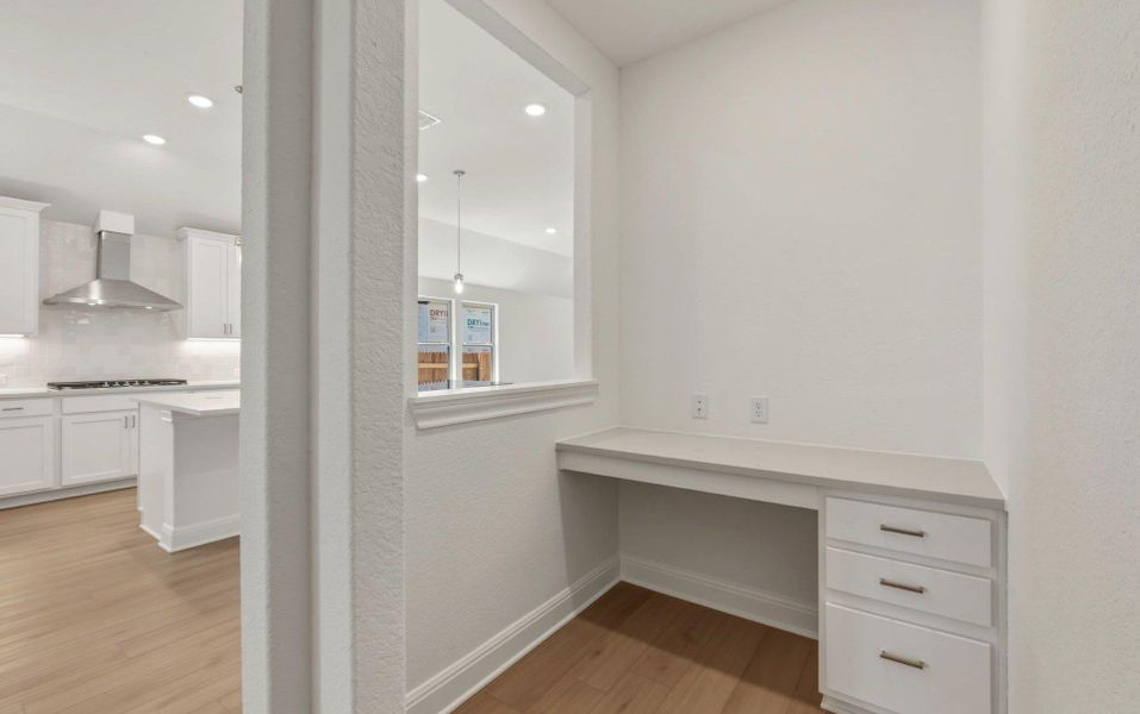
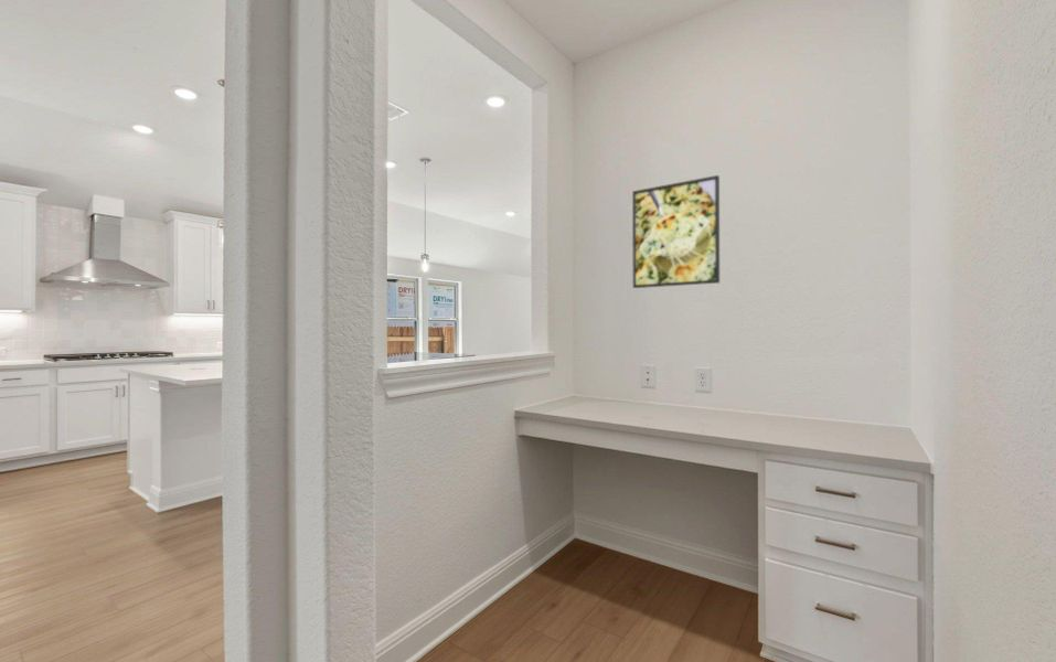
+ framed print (673, 234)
